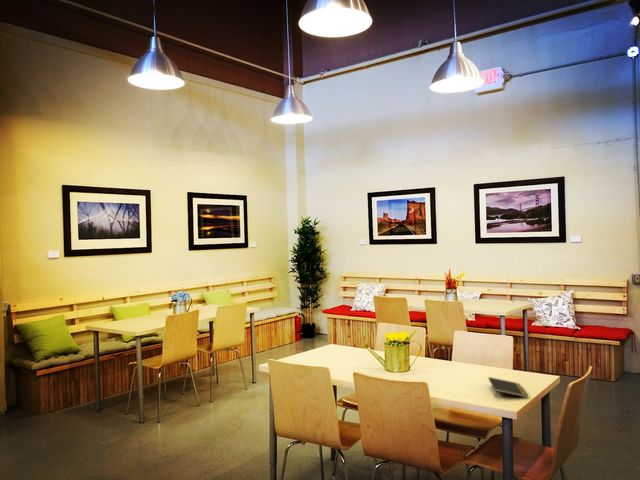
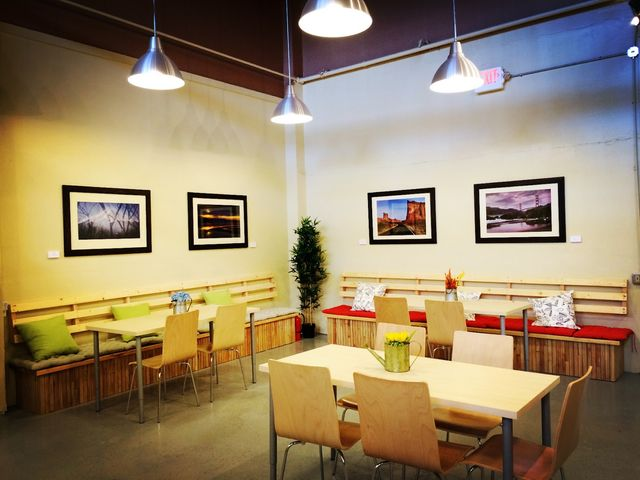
- notepad (507, 386)
